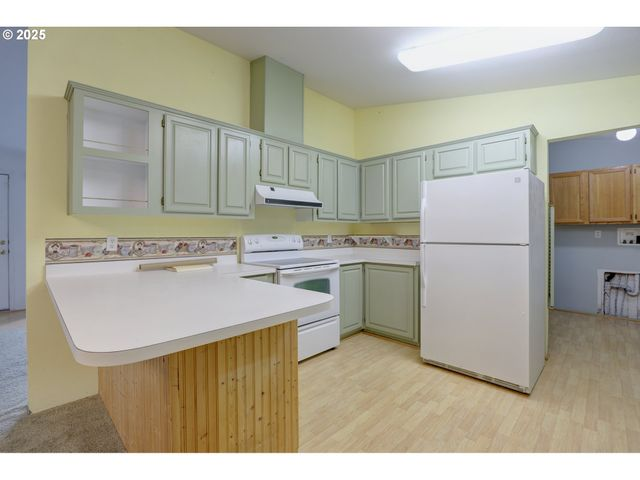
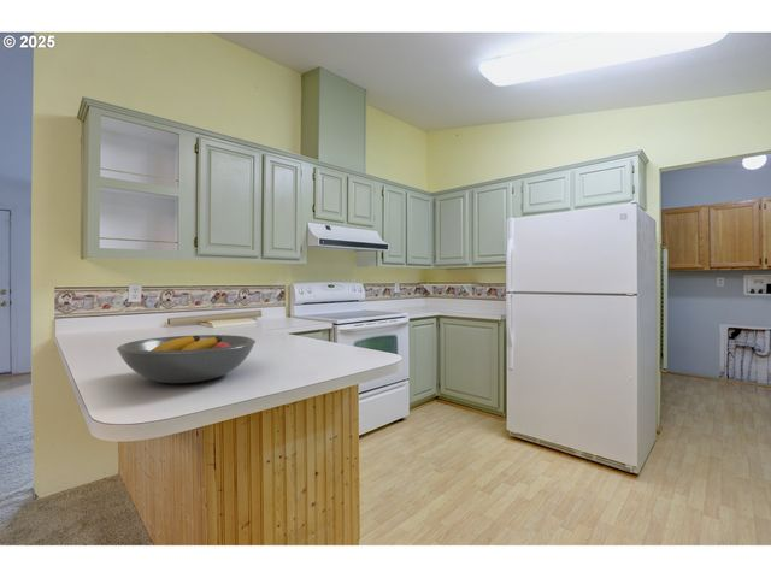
+ fruit bowl (190, 354)
